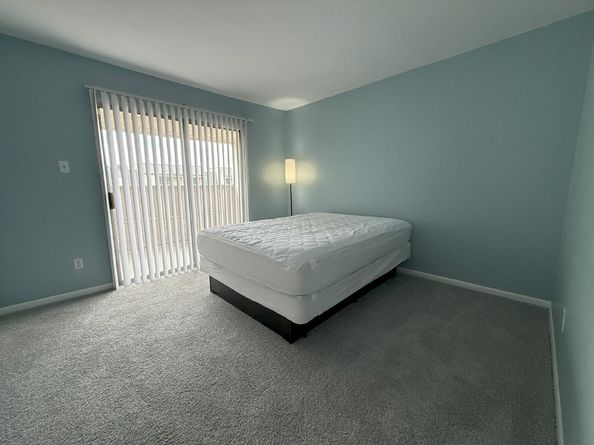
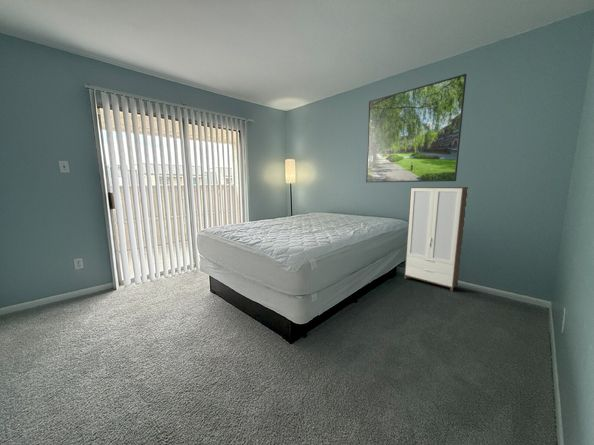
+ cabinet (433, 236)
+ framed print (408, 137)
